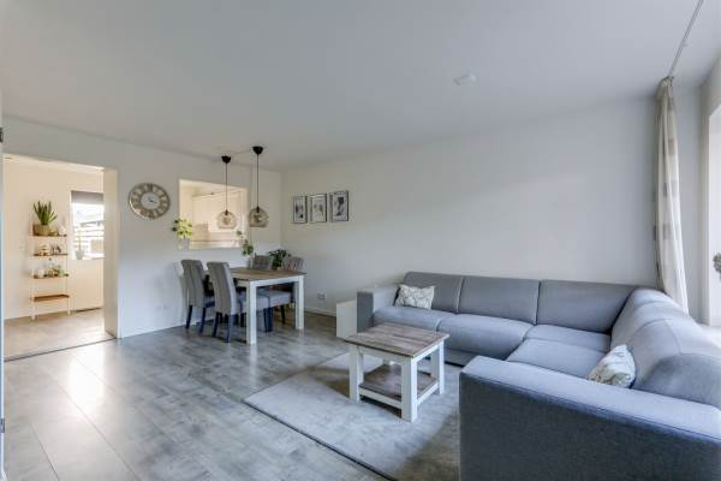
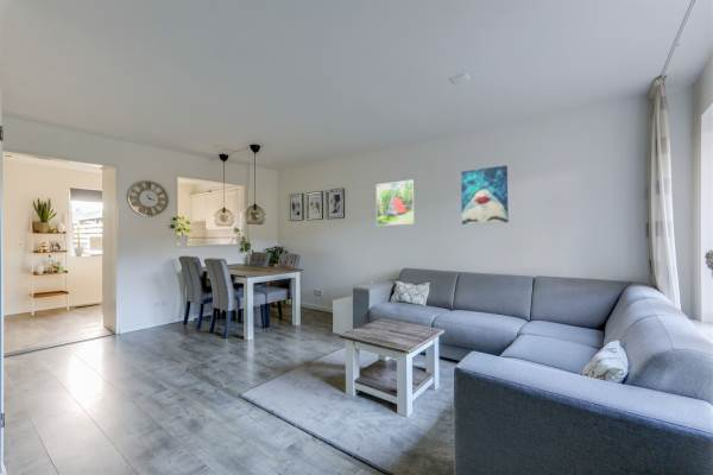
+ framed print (395, 203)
+ wall art (484, 196)
